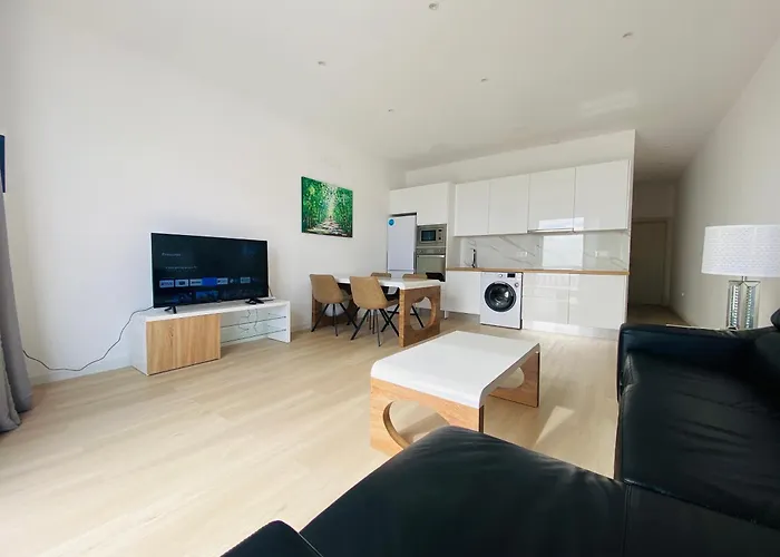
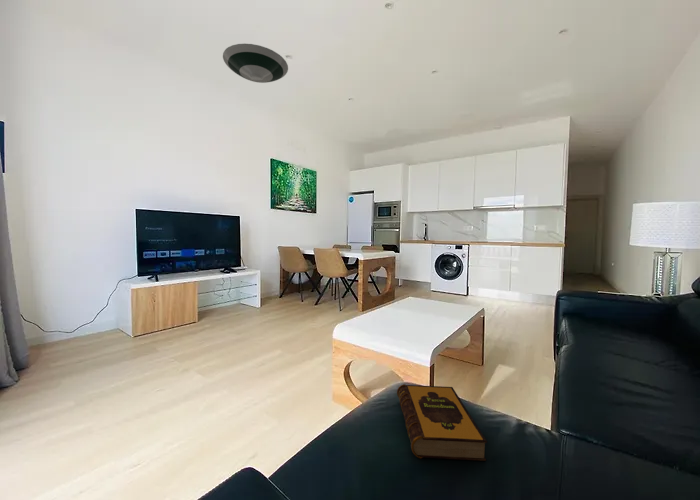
+ hardback book (434, 416)
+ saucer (256, 71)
